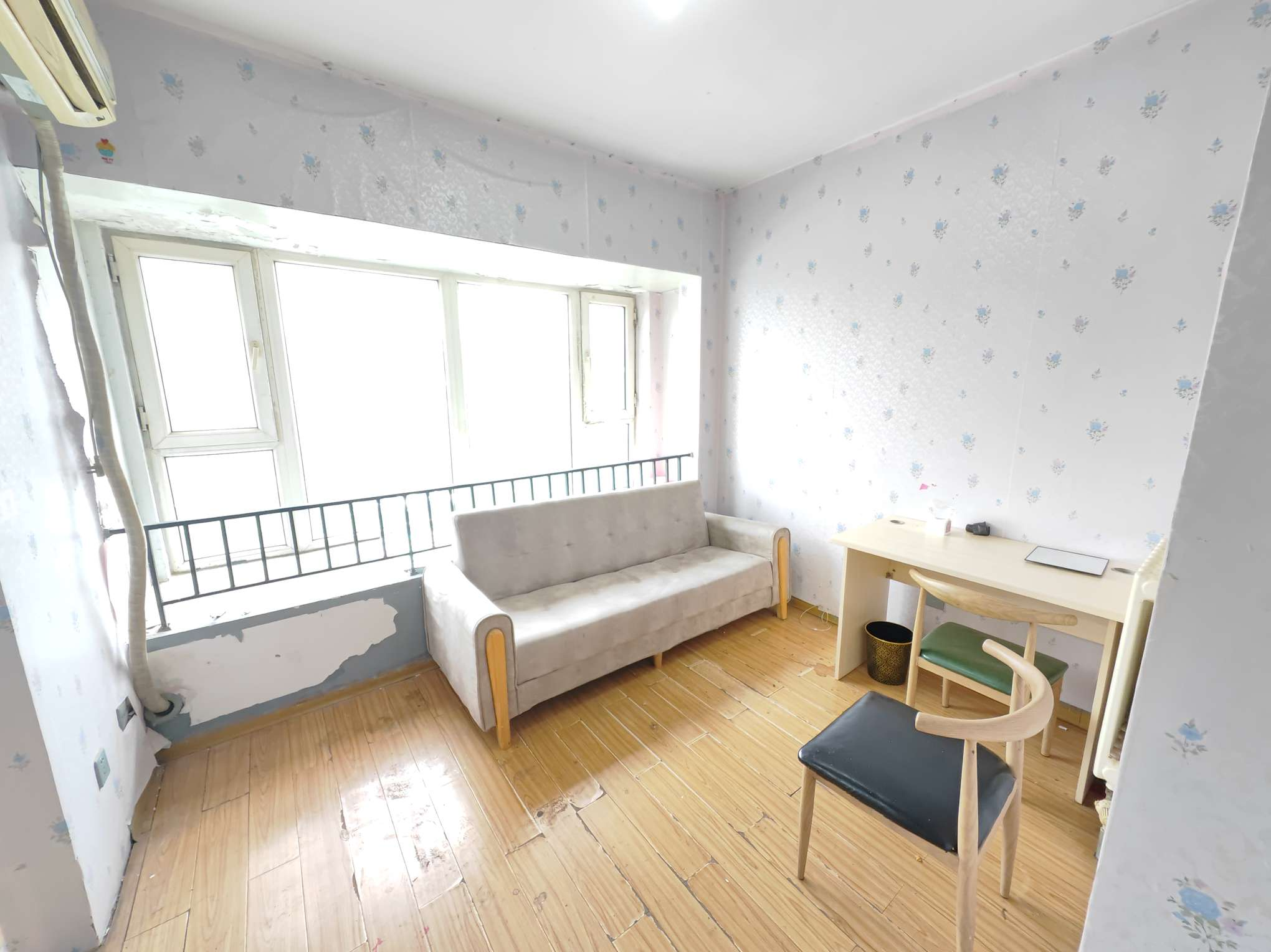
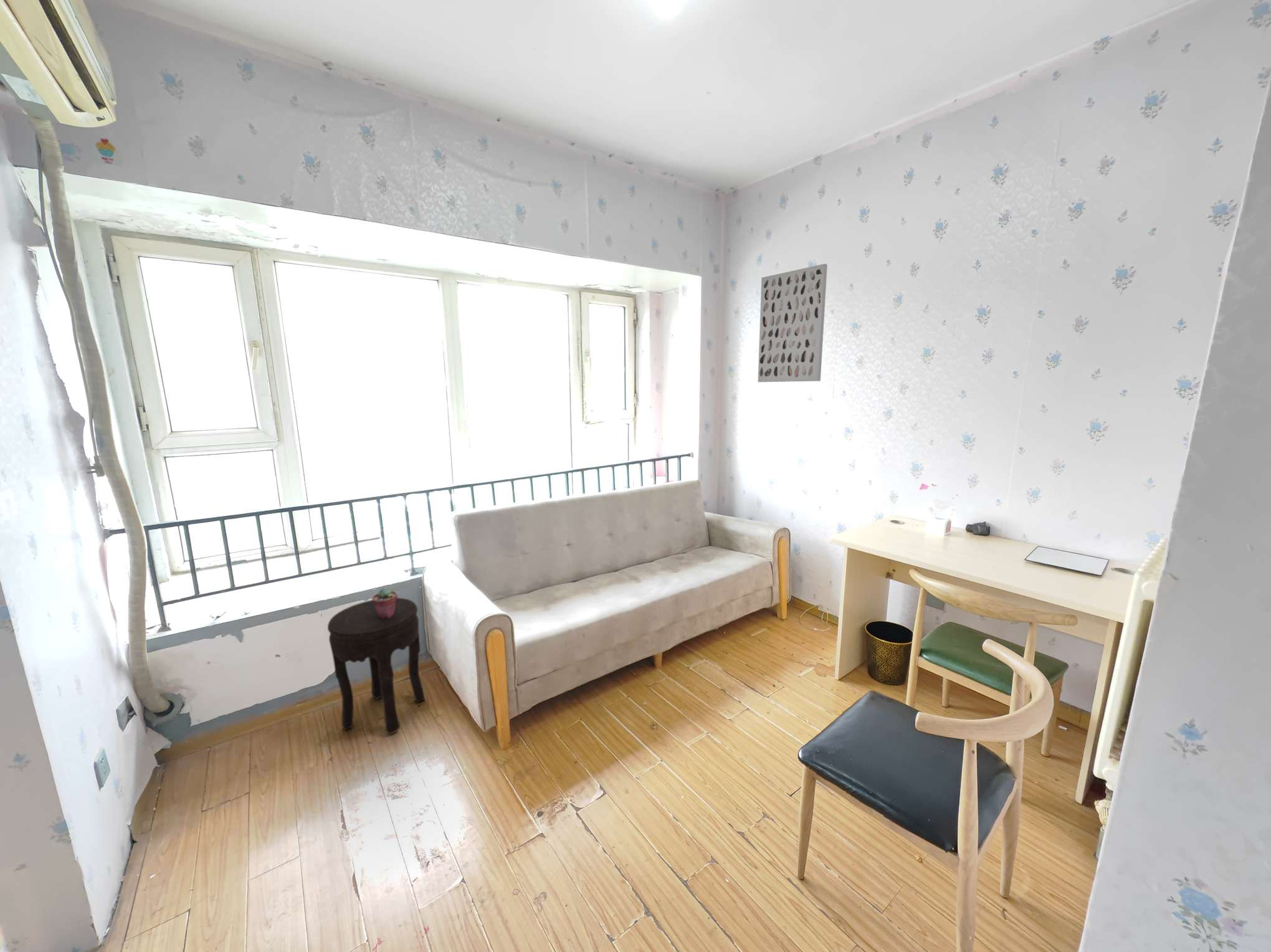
+ wall art (790, 327)
+ potted succulent (385, 601)
+ side table (379, 664)
